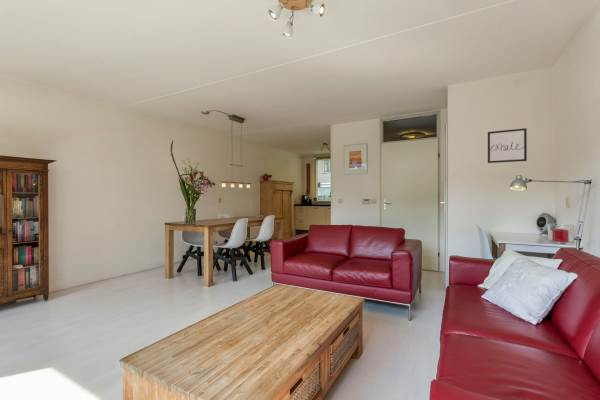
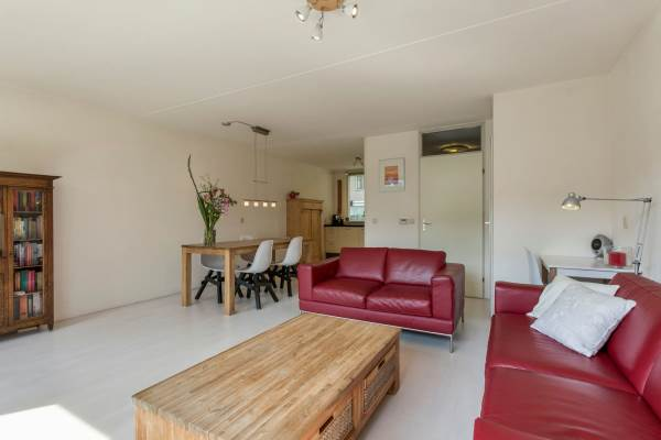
- wall art (506, 146)
